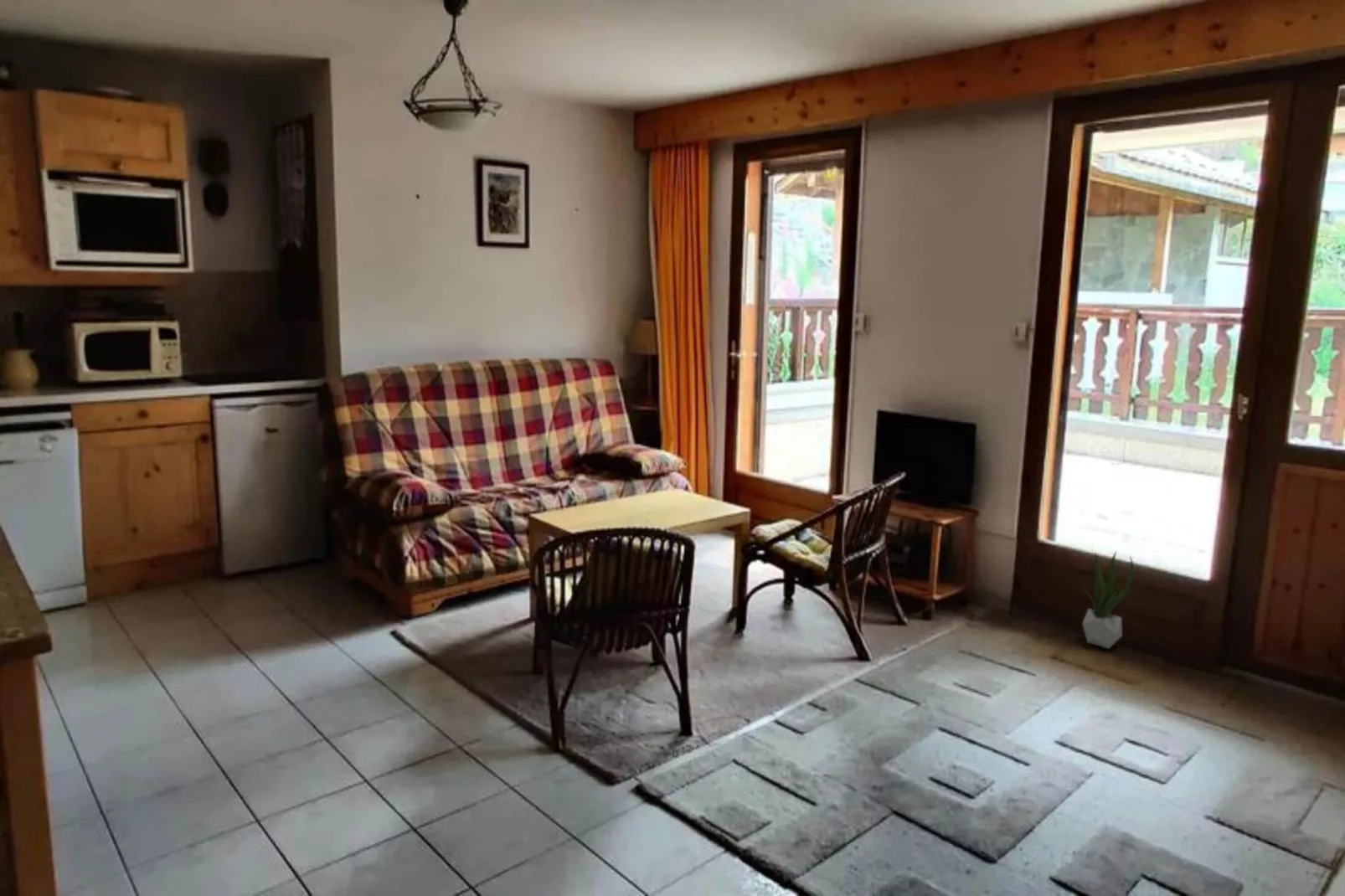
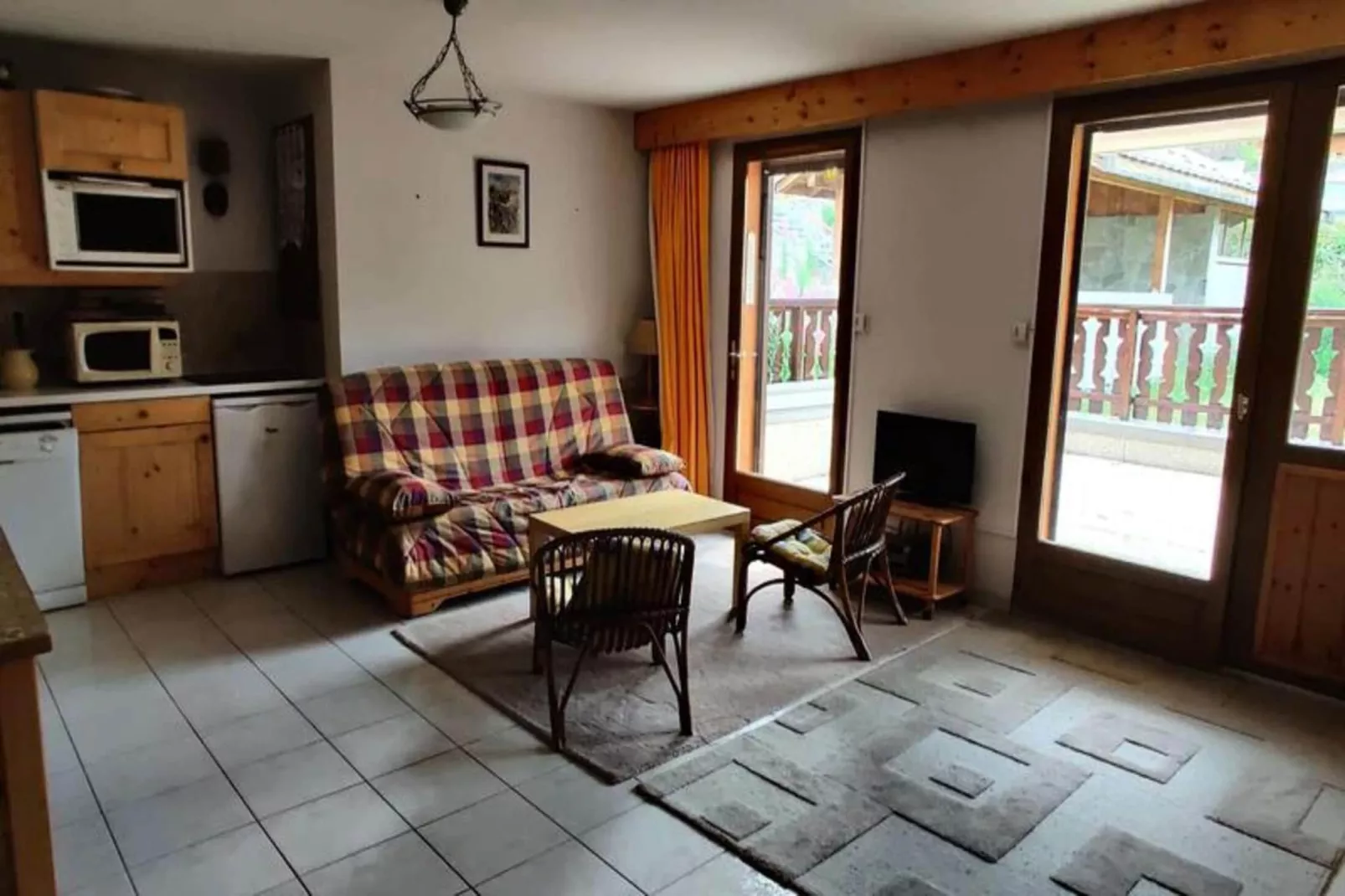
- potted plant (1107, 599)
